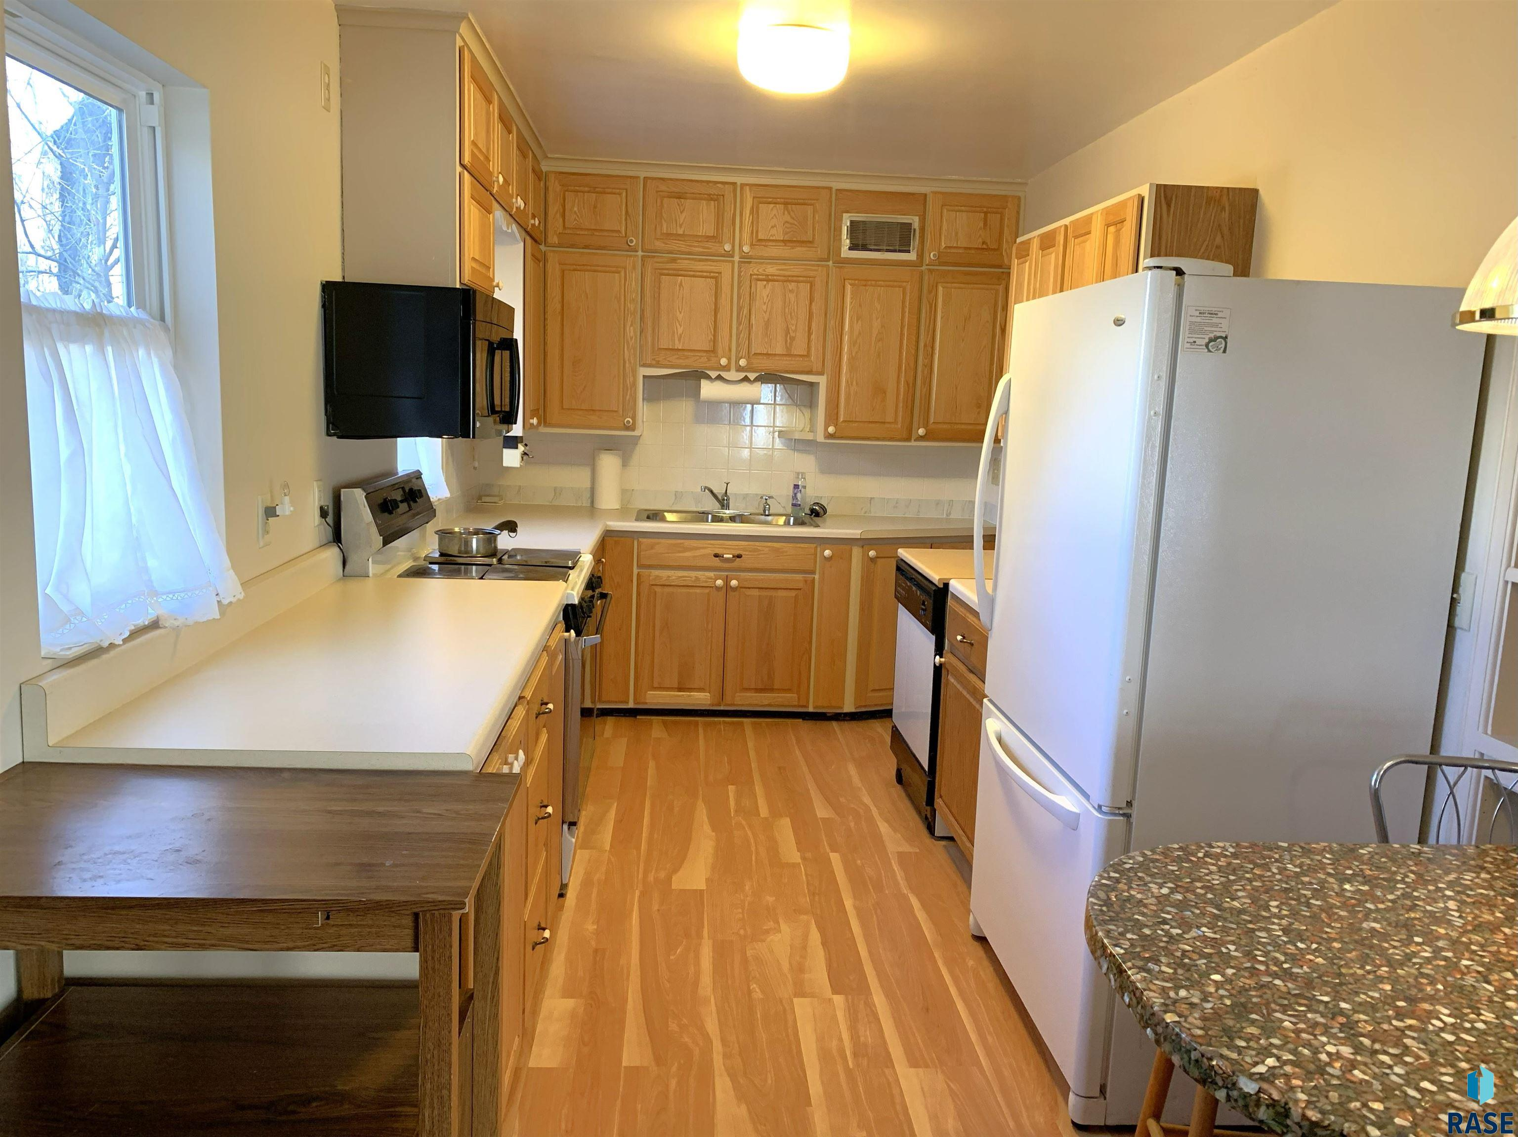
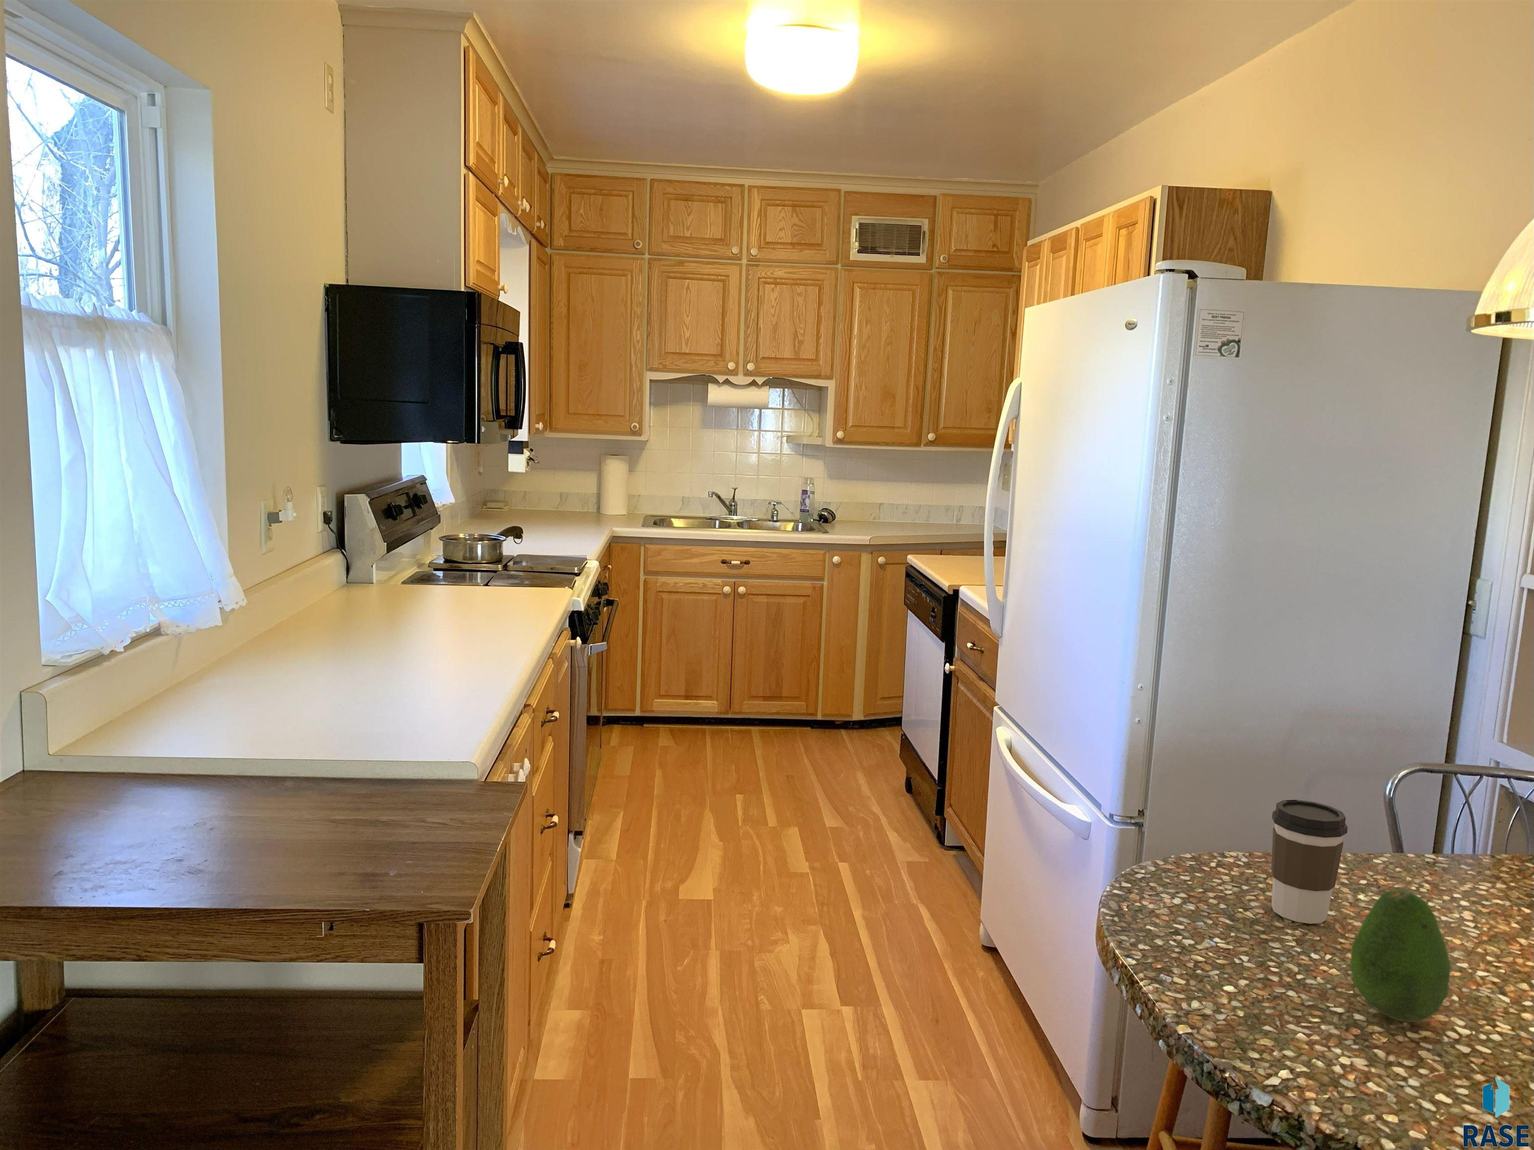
+ fruit (1400, 956)
+ coffee cup (1305, 861)
